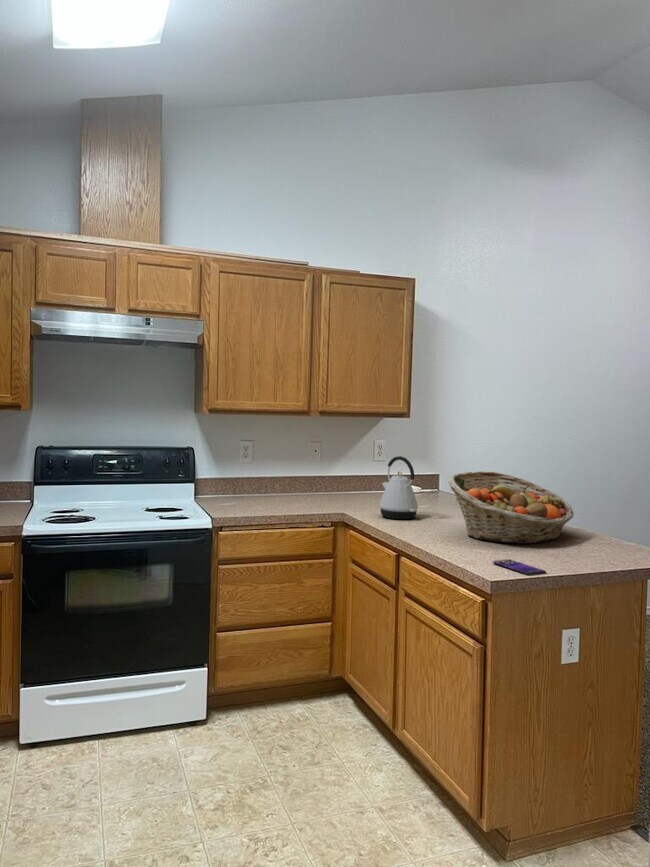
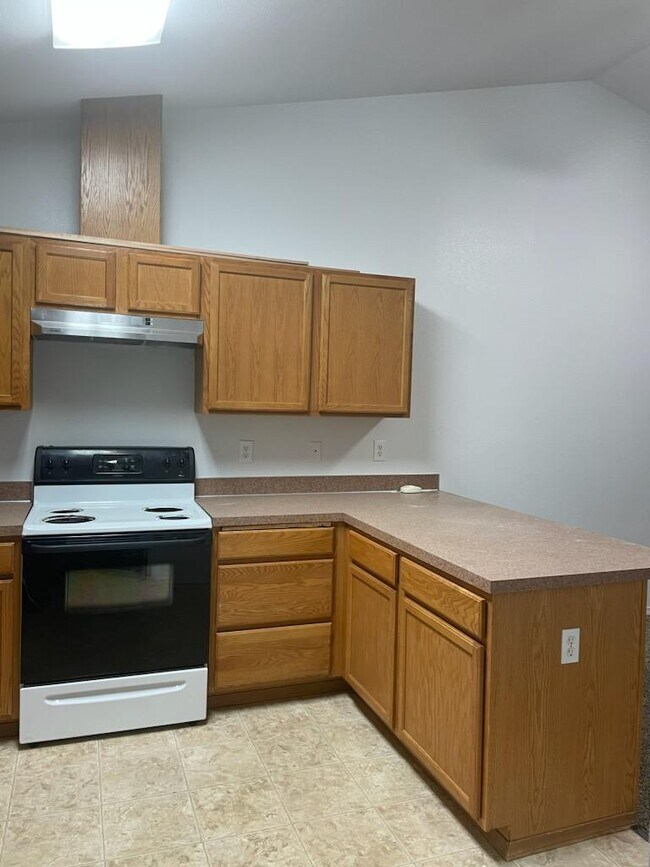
- smartphone (518, 566)
- fruit basket (509, 505)
- kettle (398, 486)
